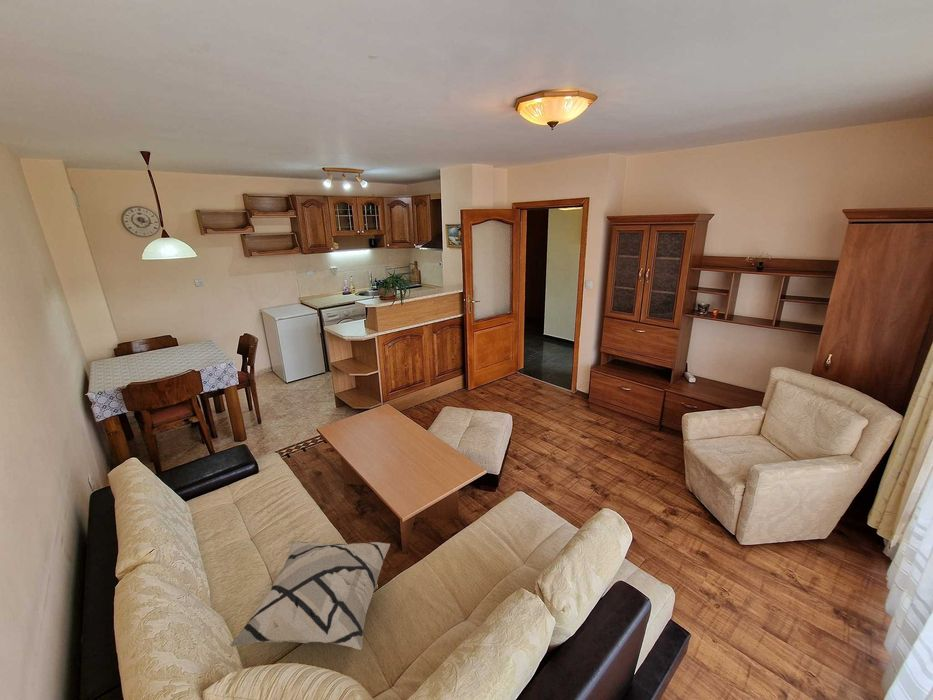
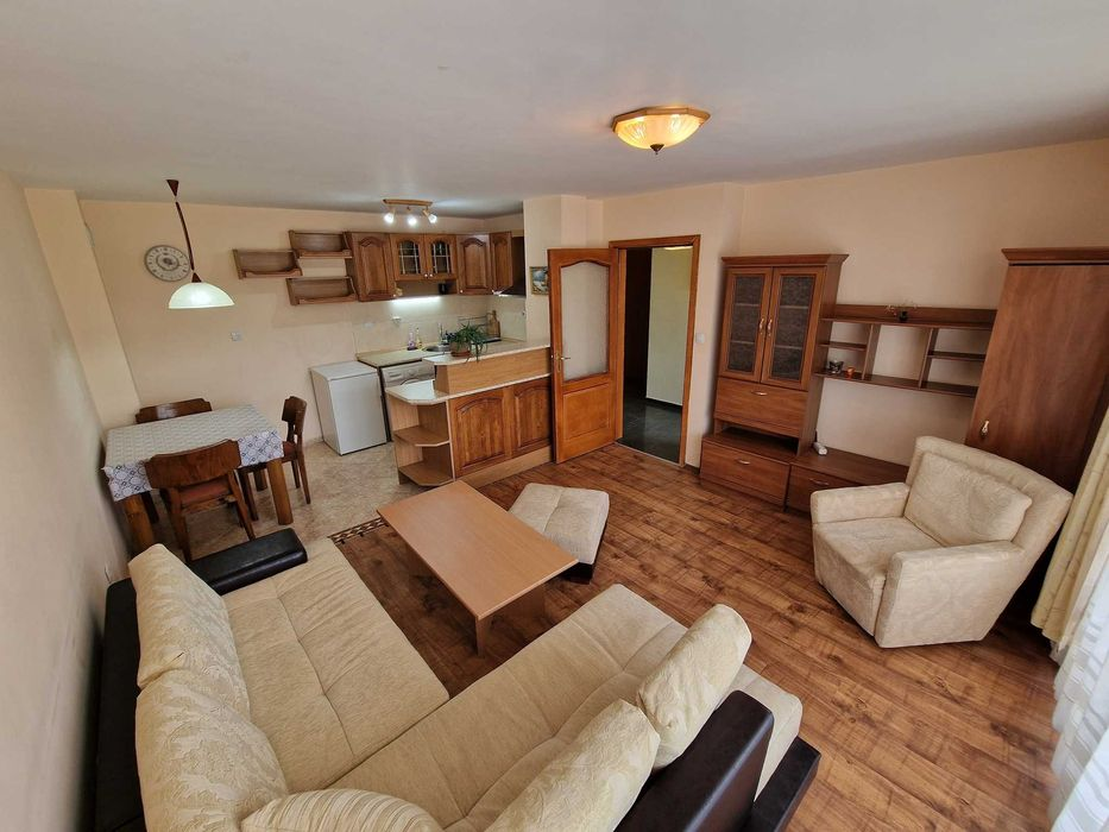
- decorative pillow (321, 587)
